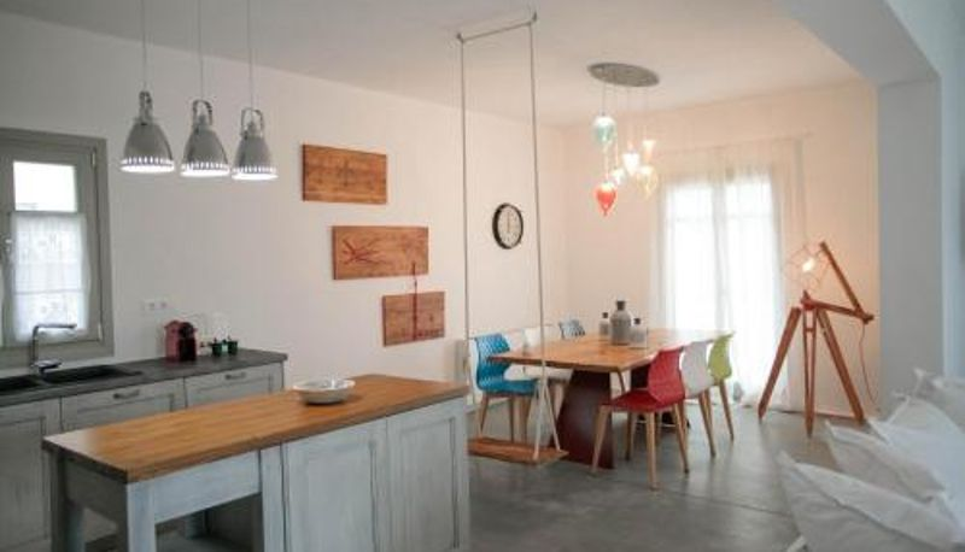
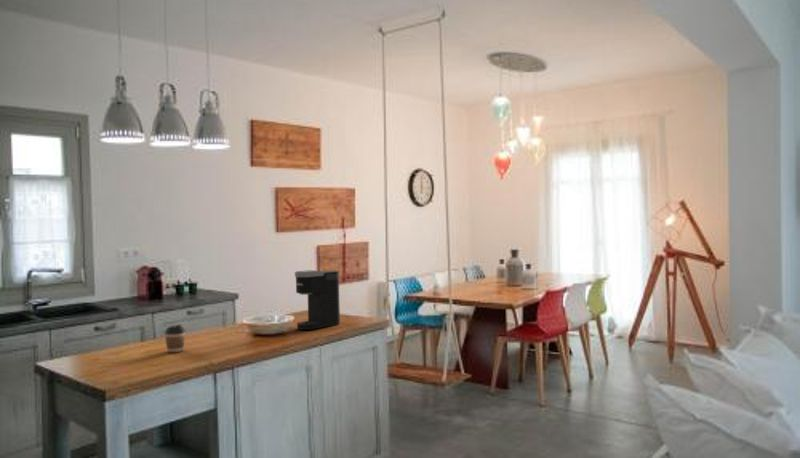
+ coffee cup (175, 337)
+ coffee maker (317, 298)
